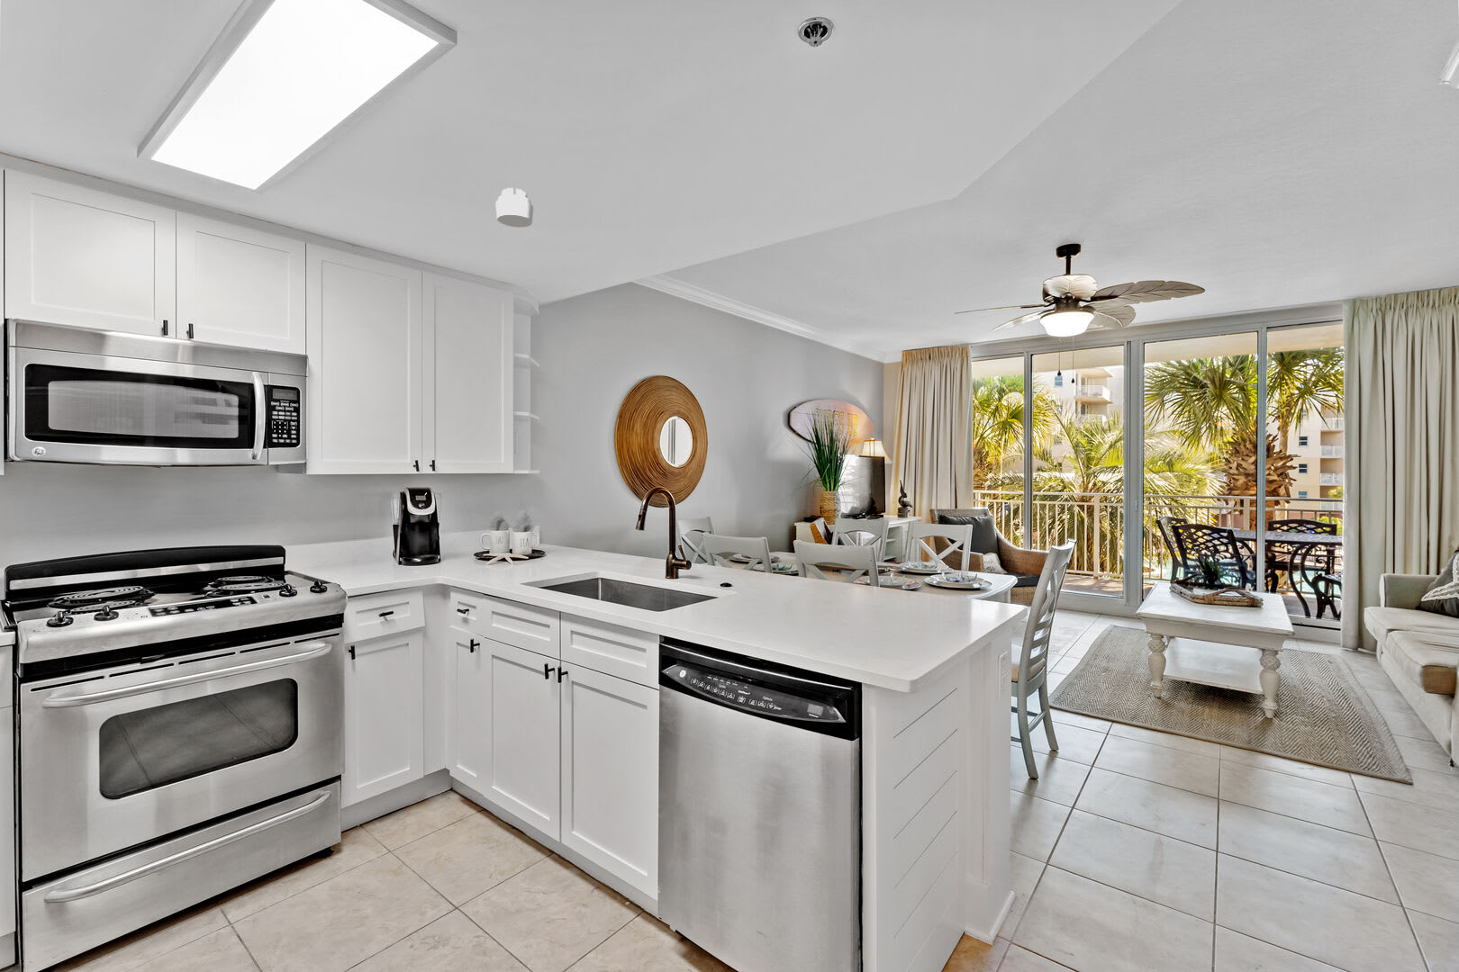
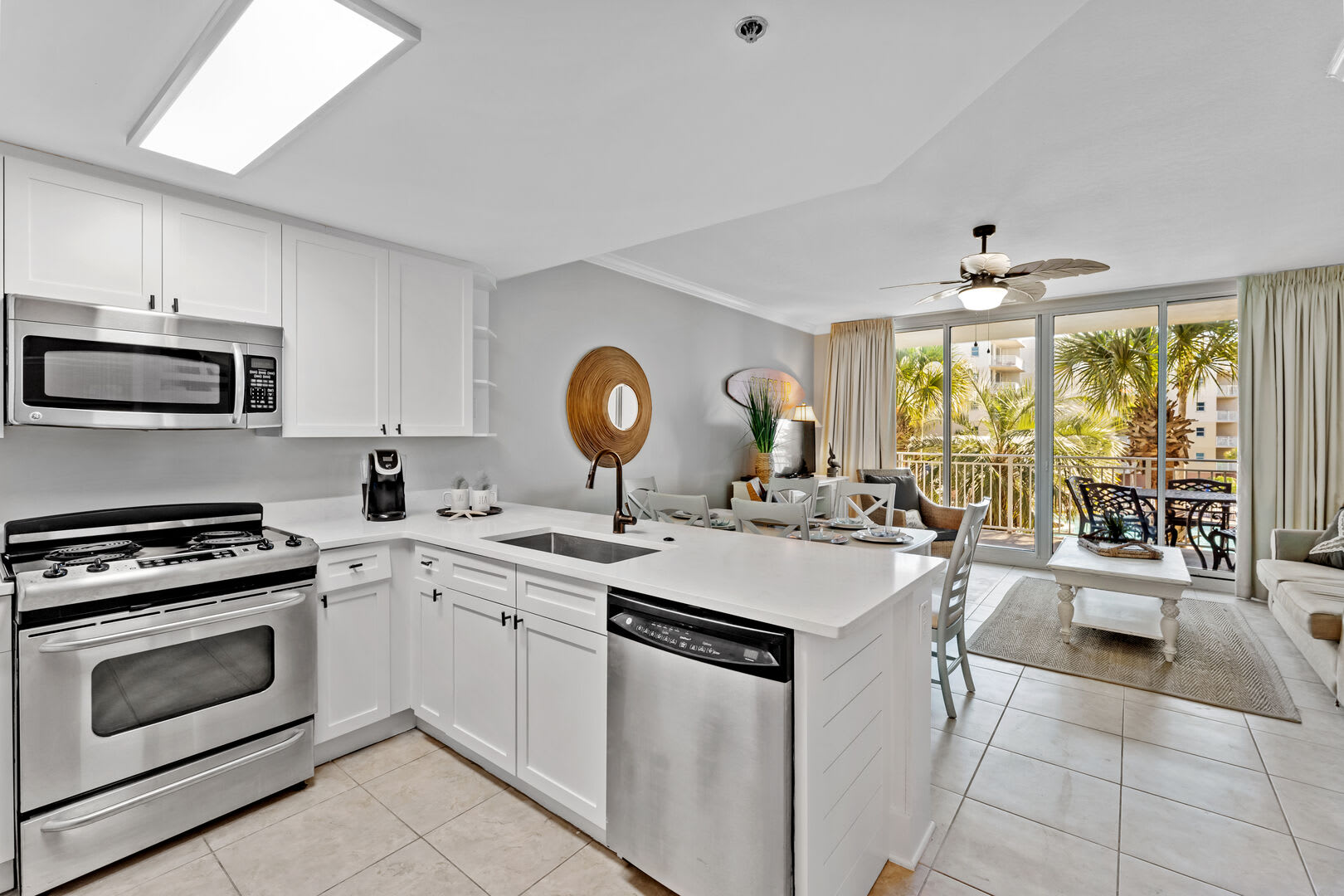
- smoke detector (515, 207)
